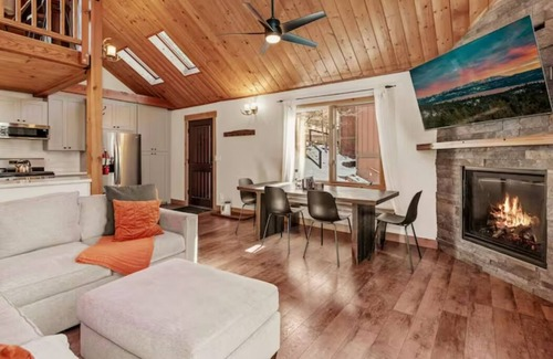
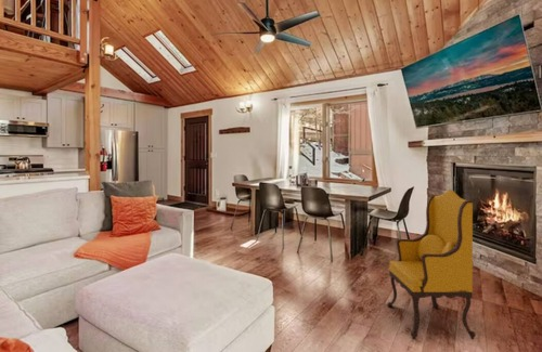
+ armchair (426, 256)
